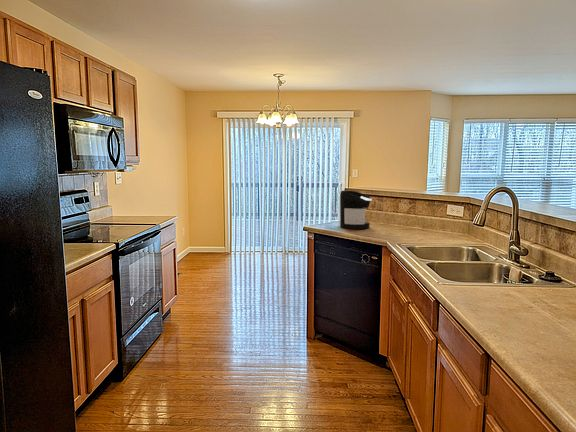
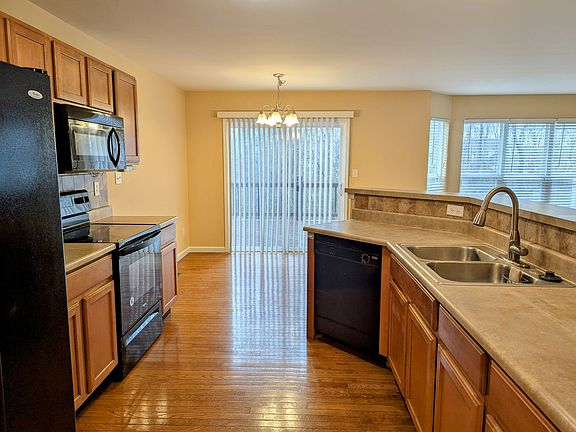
- coffee maker (356, 208)
